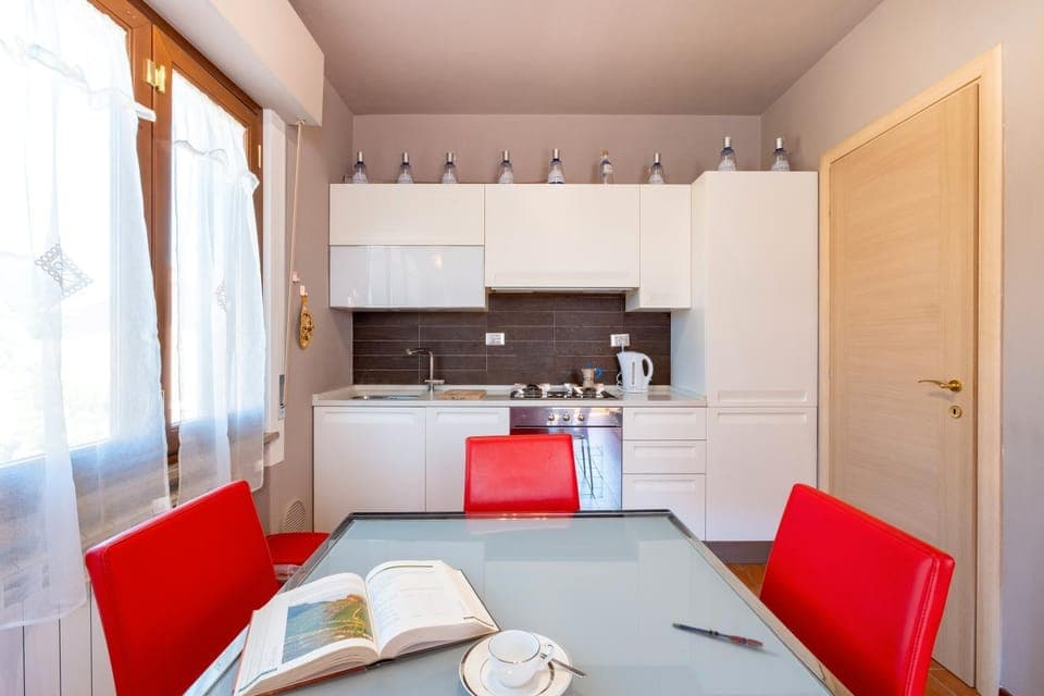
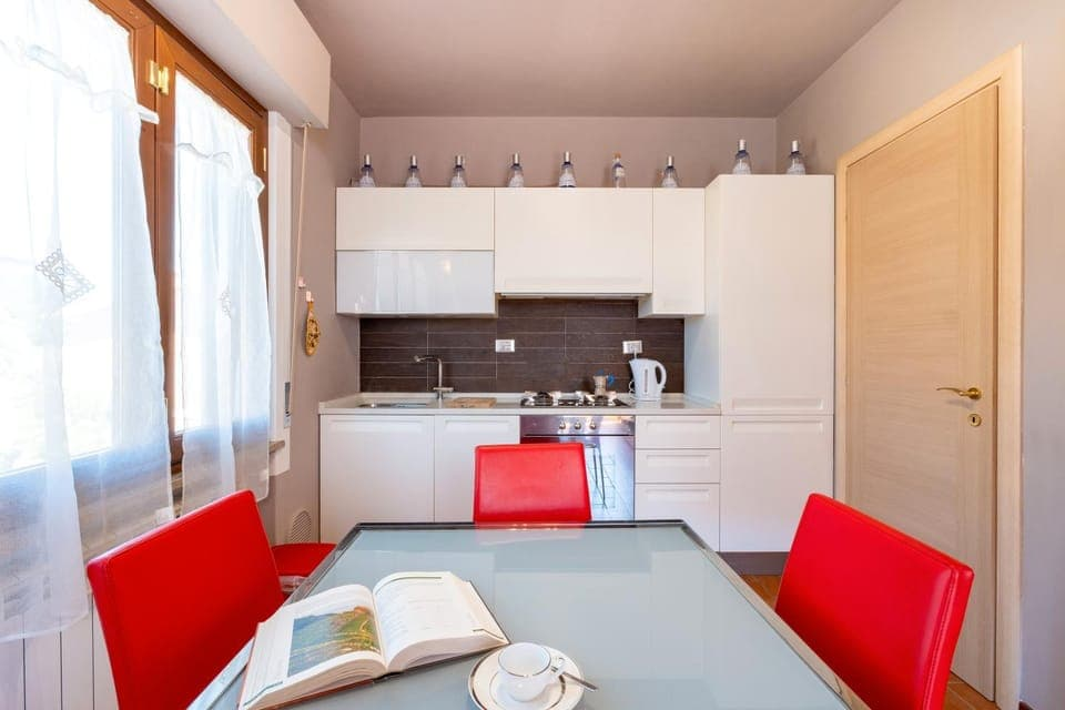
- pen (716, 633)
